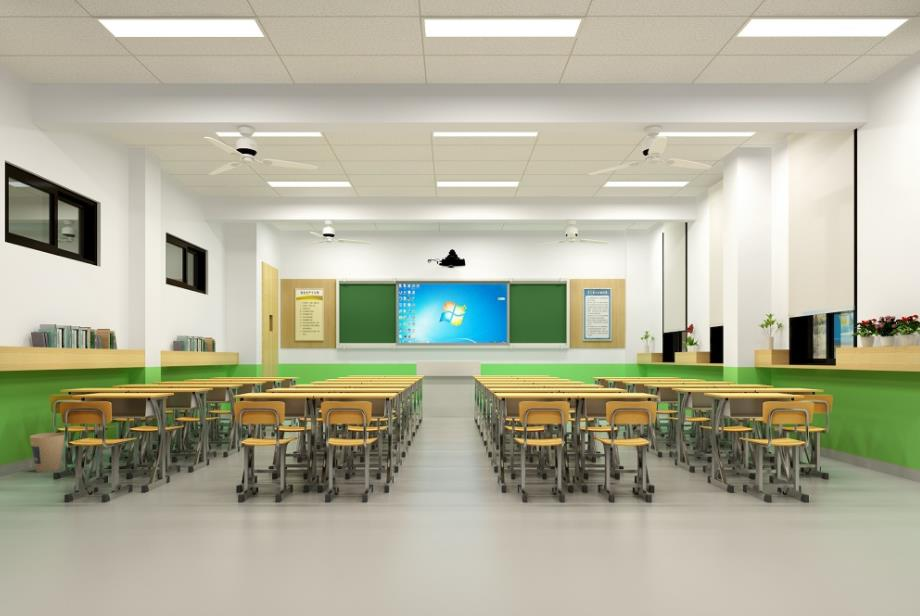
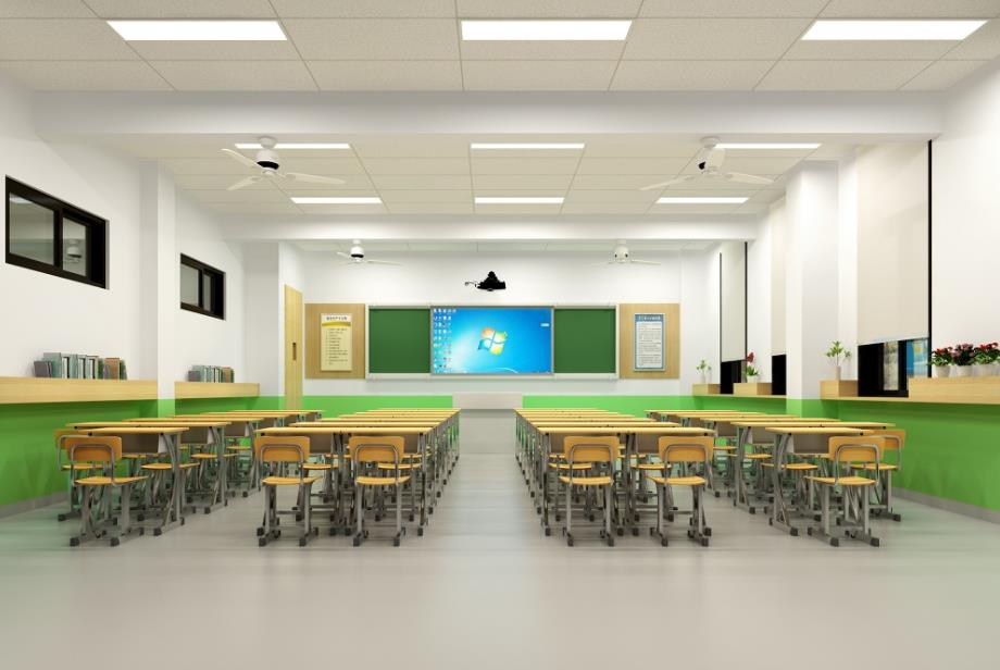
- trash can (47, 452)
